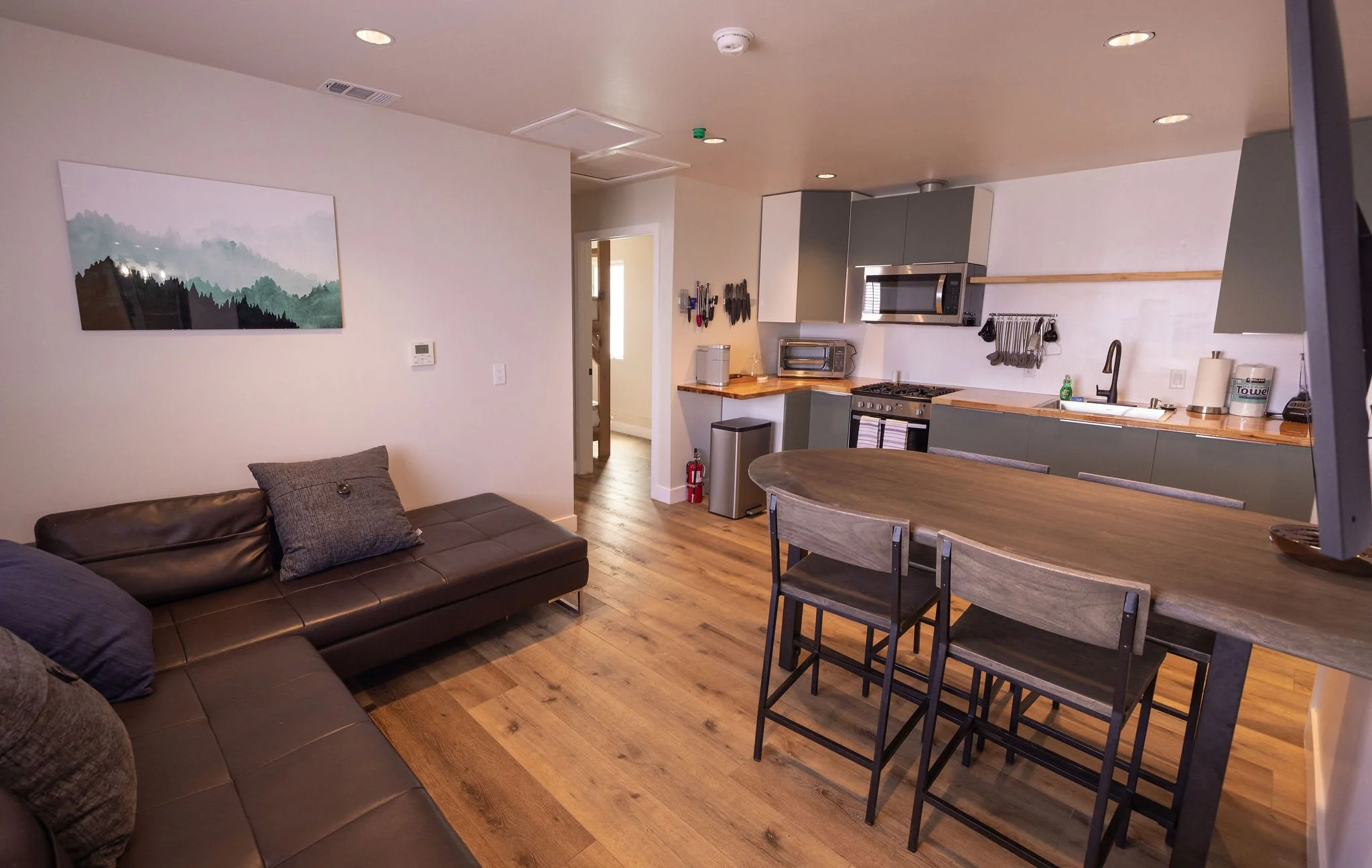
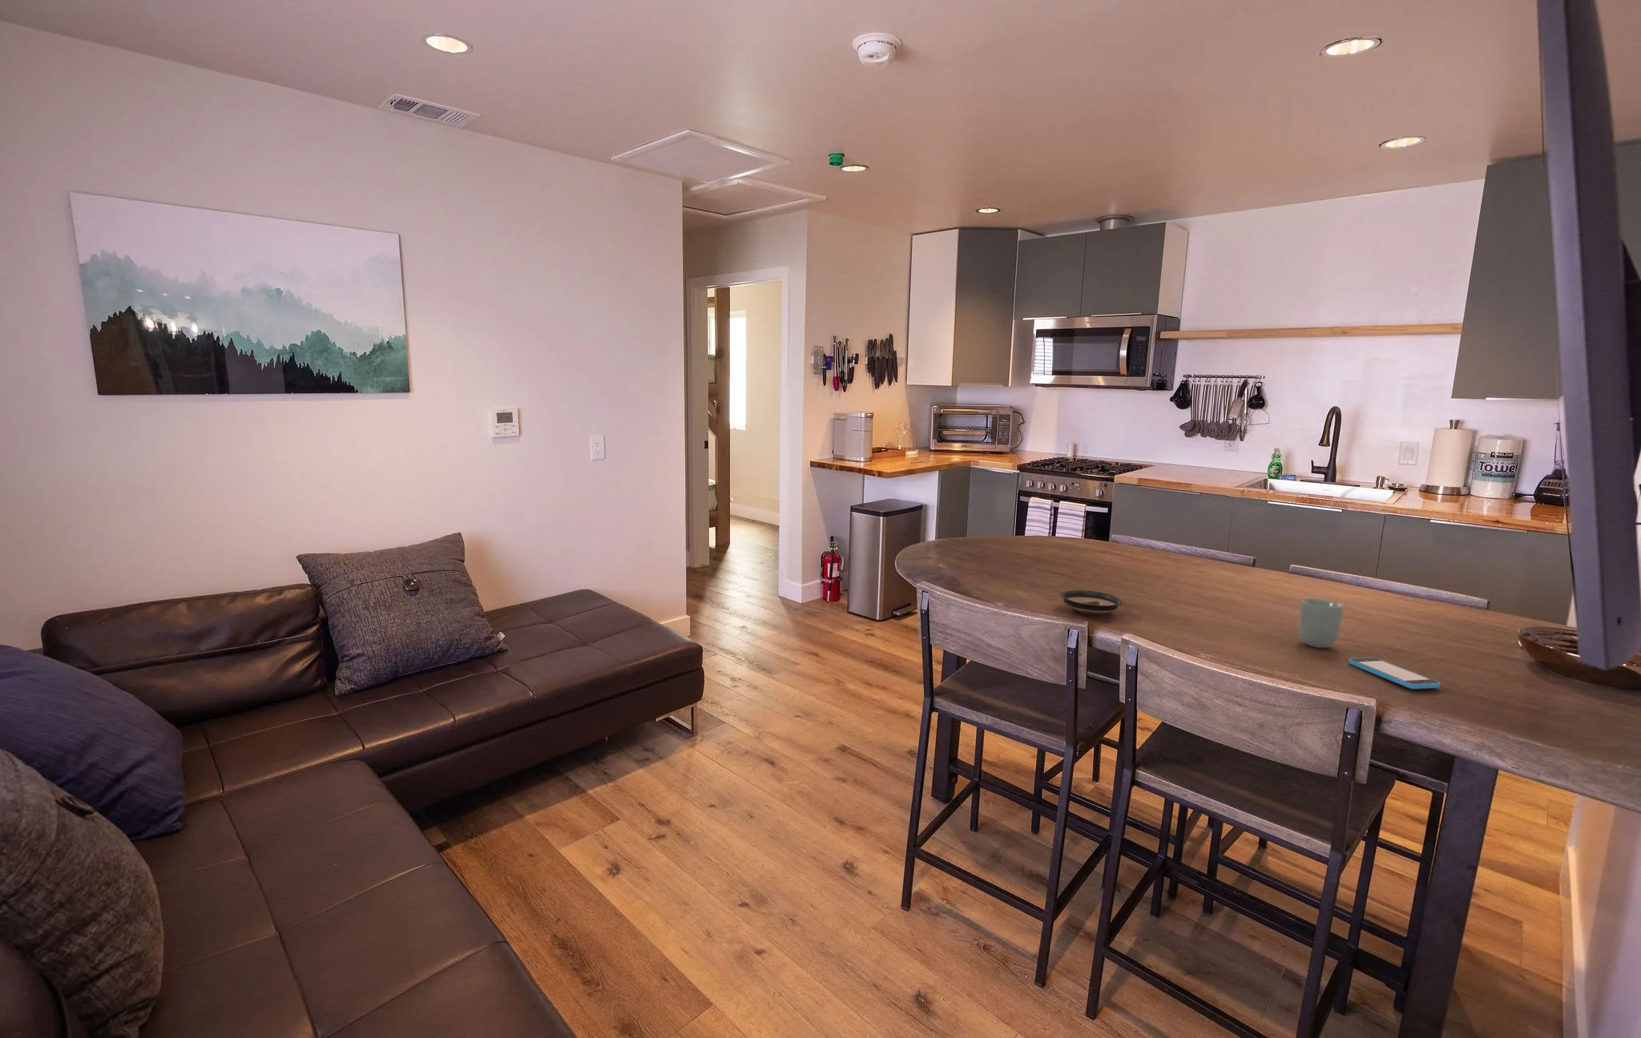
+ saucer (1090, 604)
+ cup (1319, 624)
+ smartphone (1392, 673)
